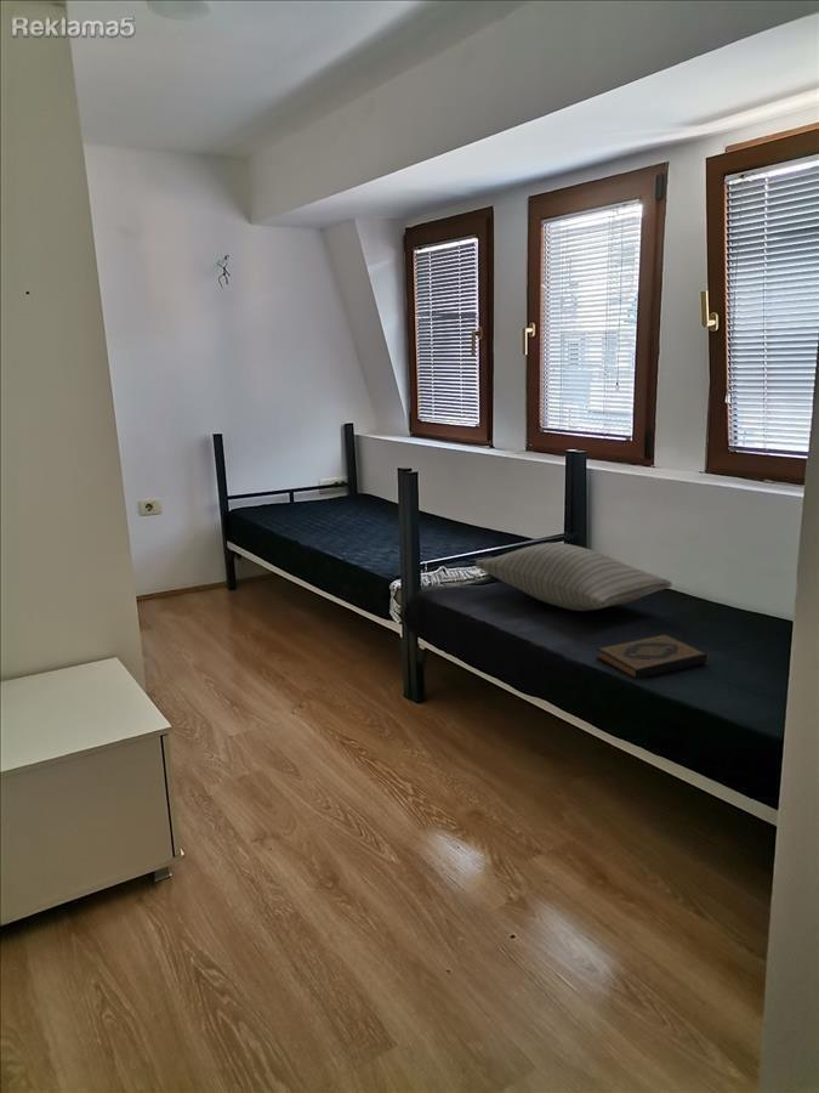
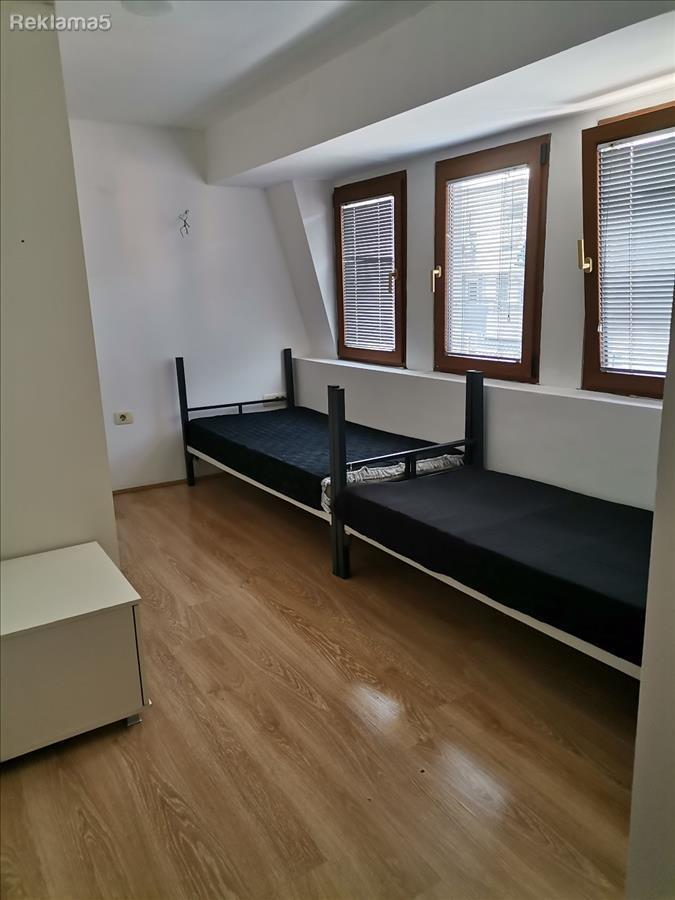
- pillow (567, 576)
- hardback book (650, 656)
